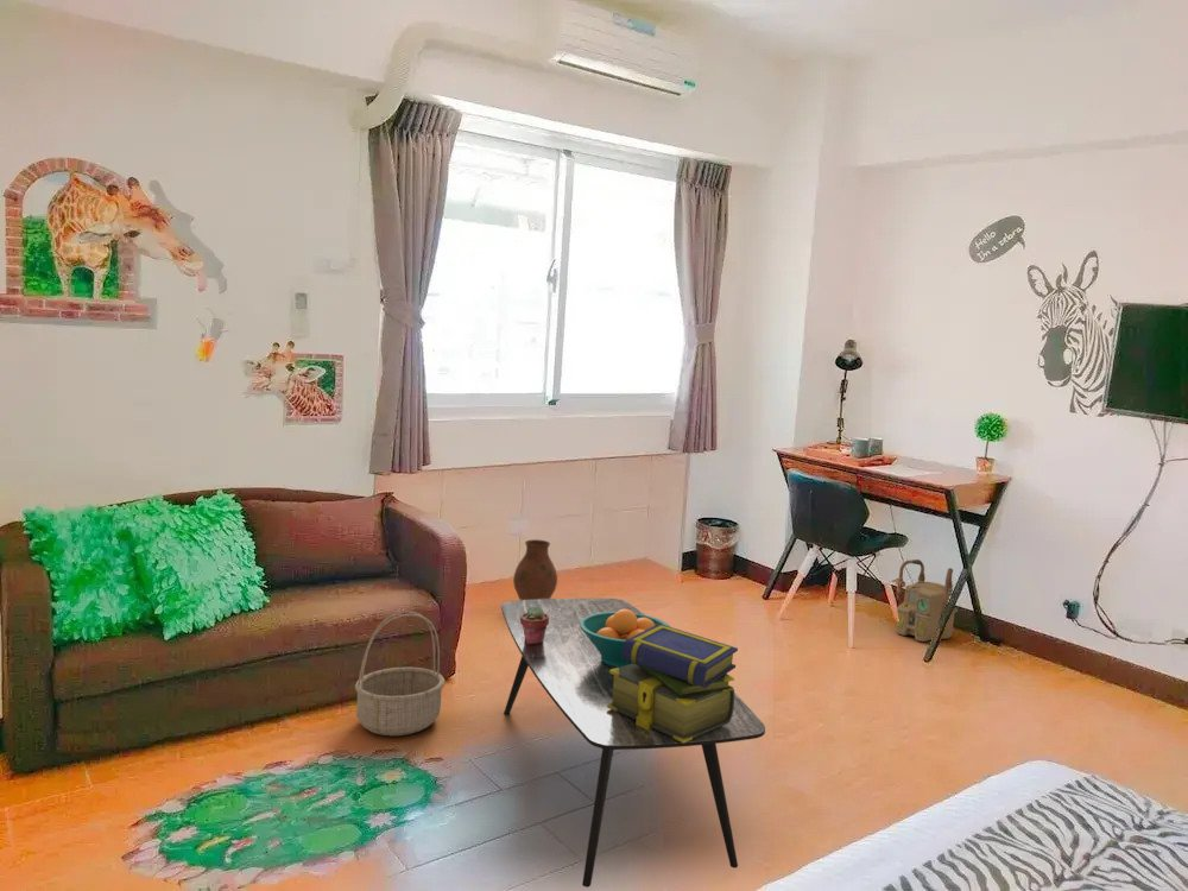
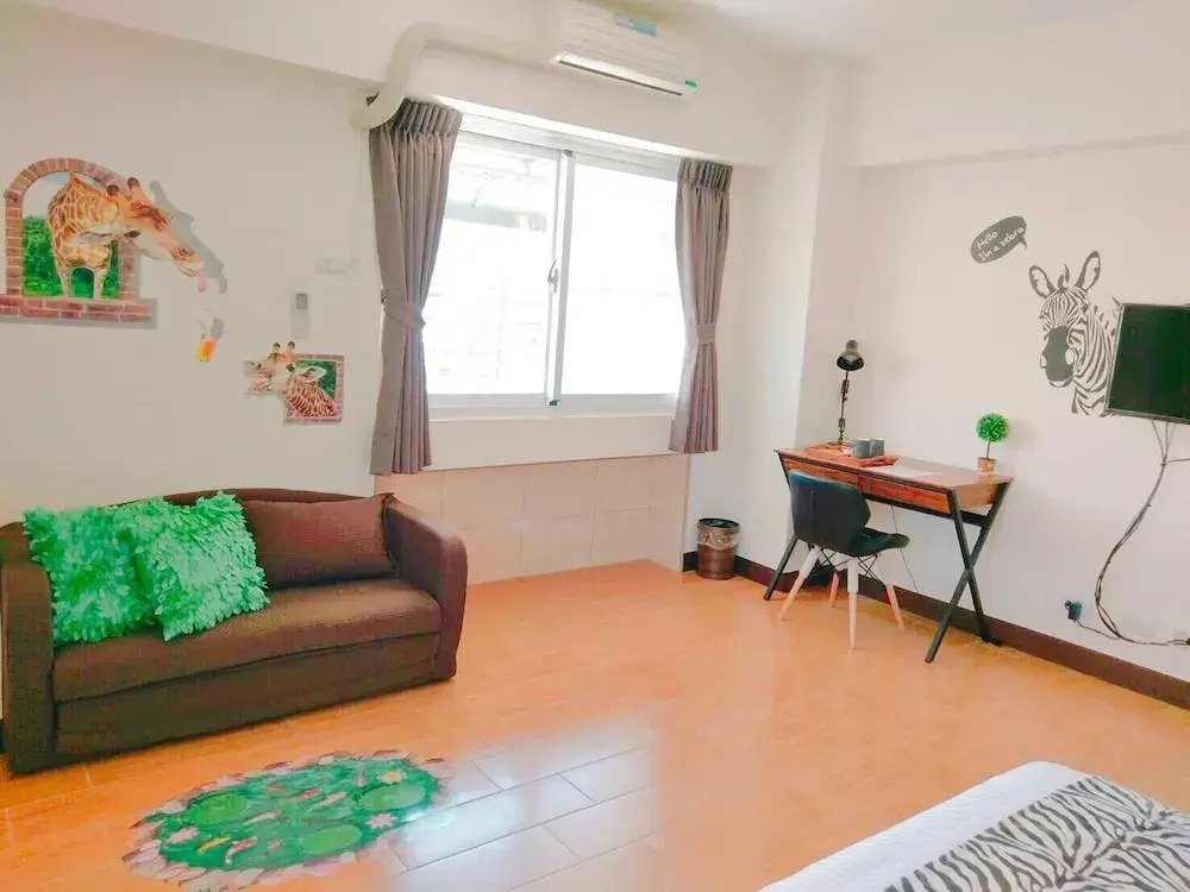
- vase (535, 577)
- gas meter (923, 598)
- potted succulent (535, 623)
- fruit bowl (625, 634)
- stack of books (676, 678)
- coffee table (607, 718)
- basket (400, 668)
